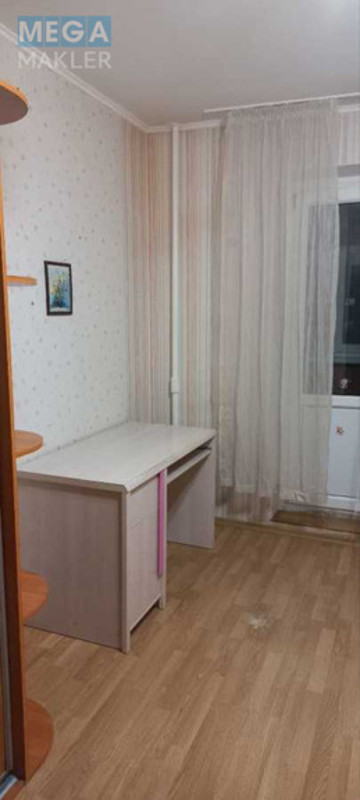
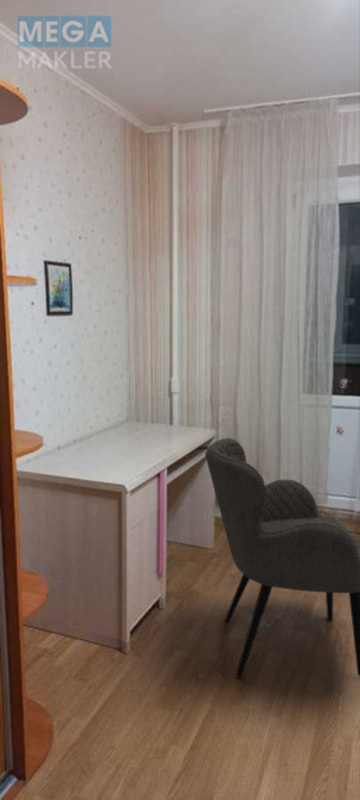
+ chair (280, 549)
